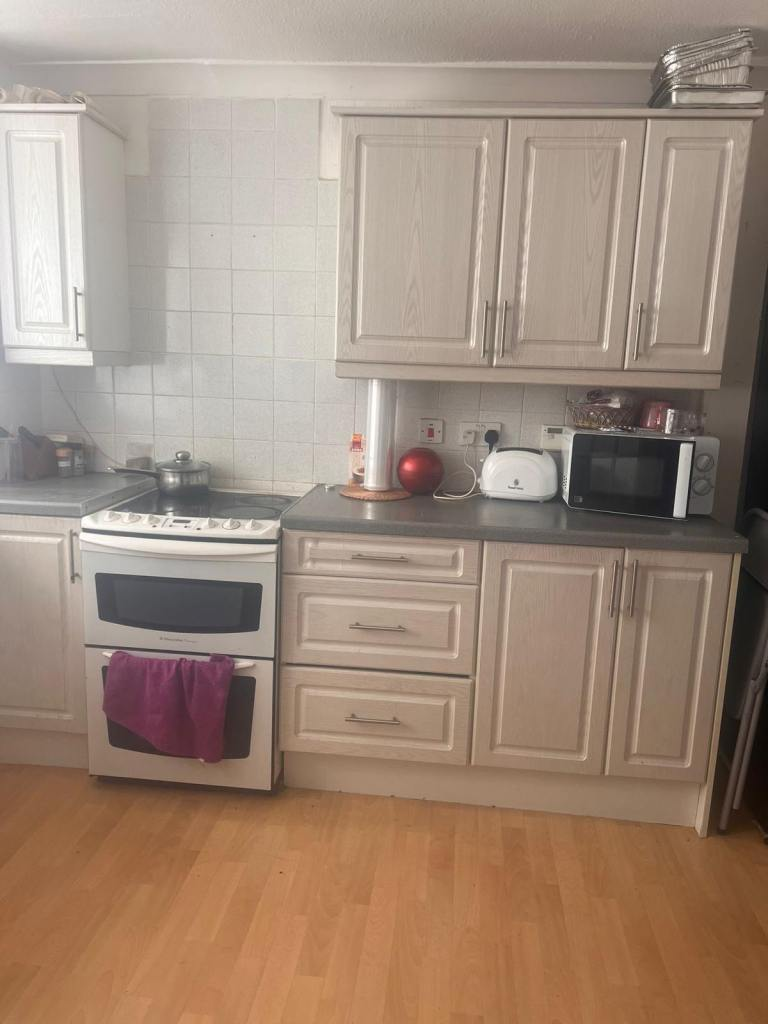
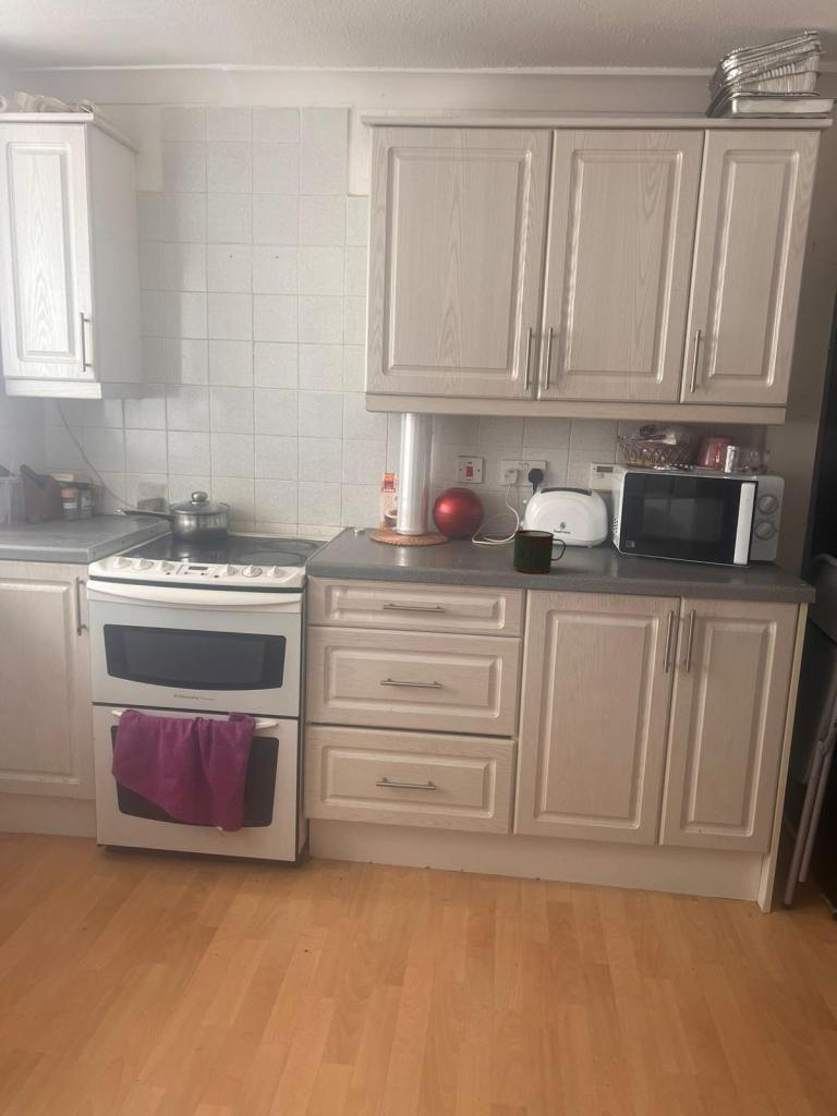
+ mug (538, 551)
